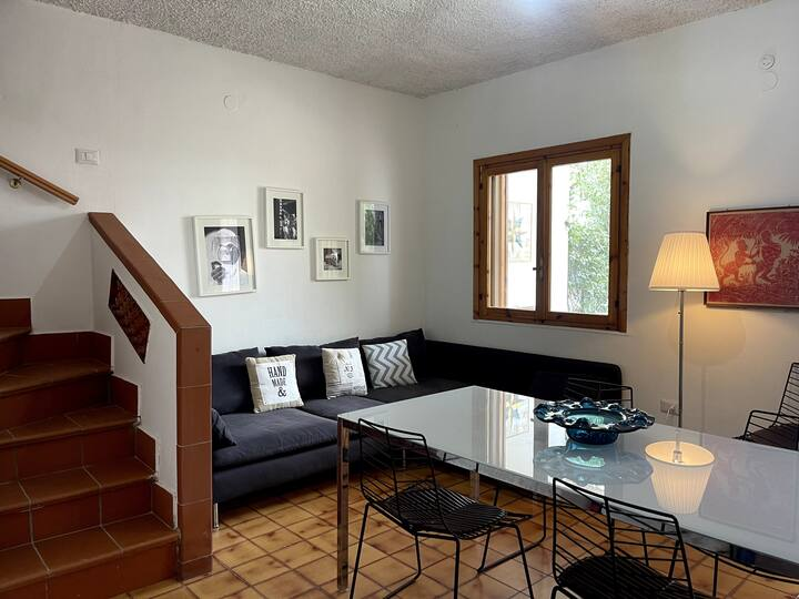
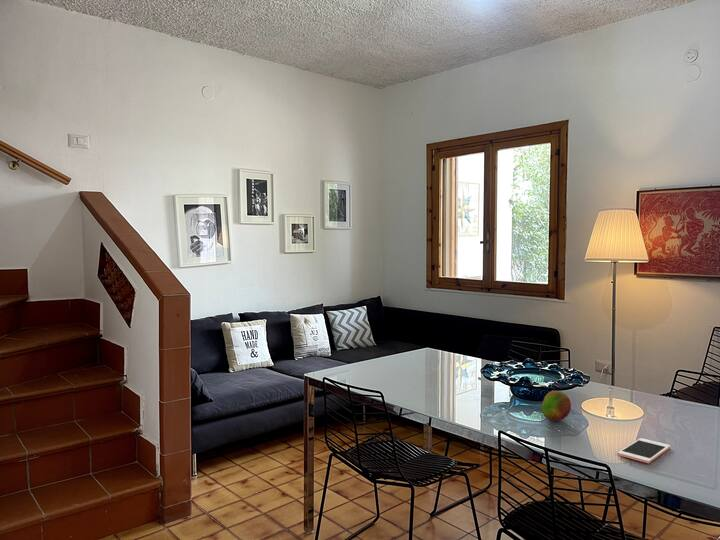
+ cell phone (644, 450)
+ fruit (555, 405)
